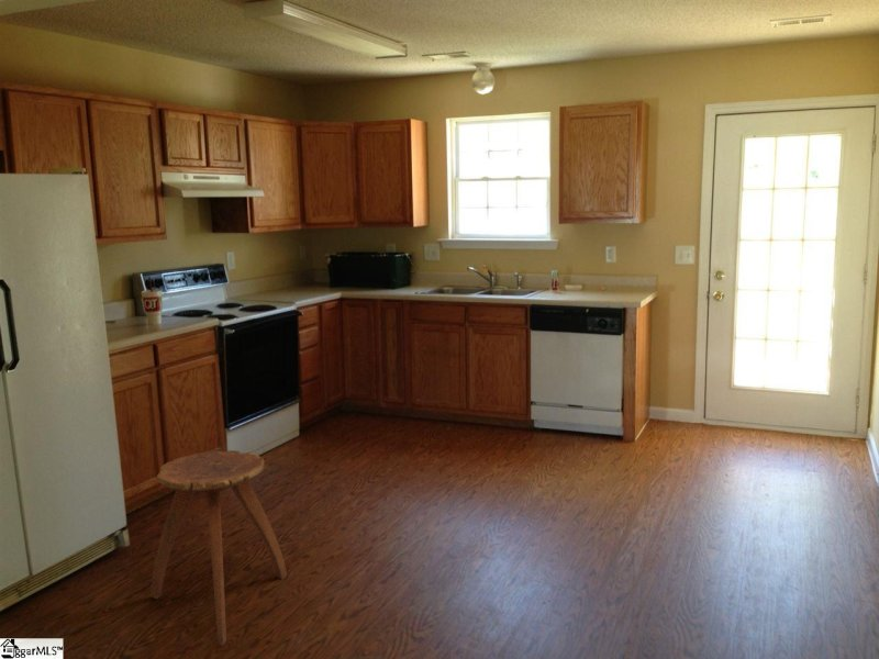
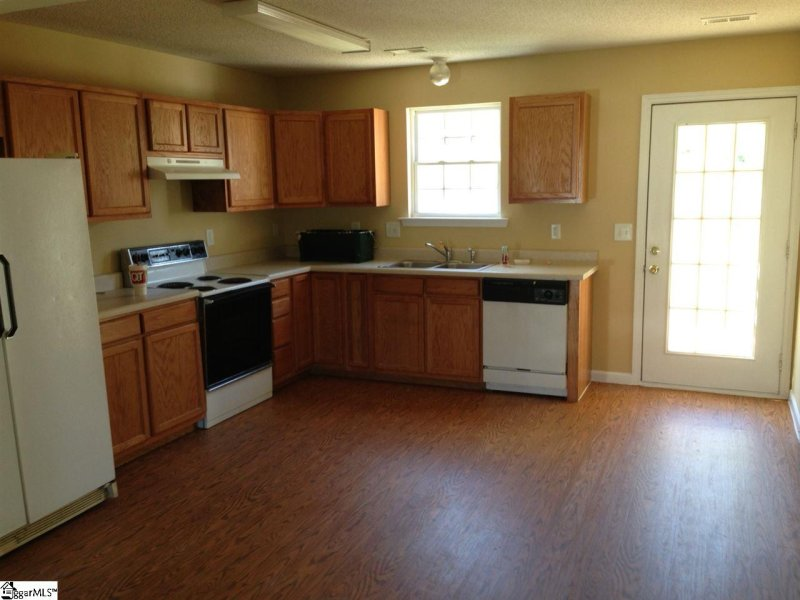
- stool (210, 530)
